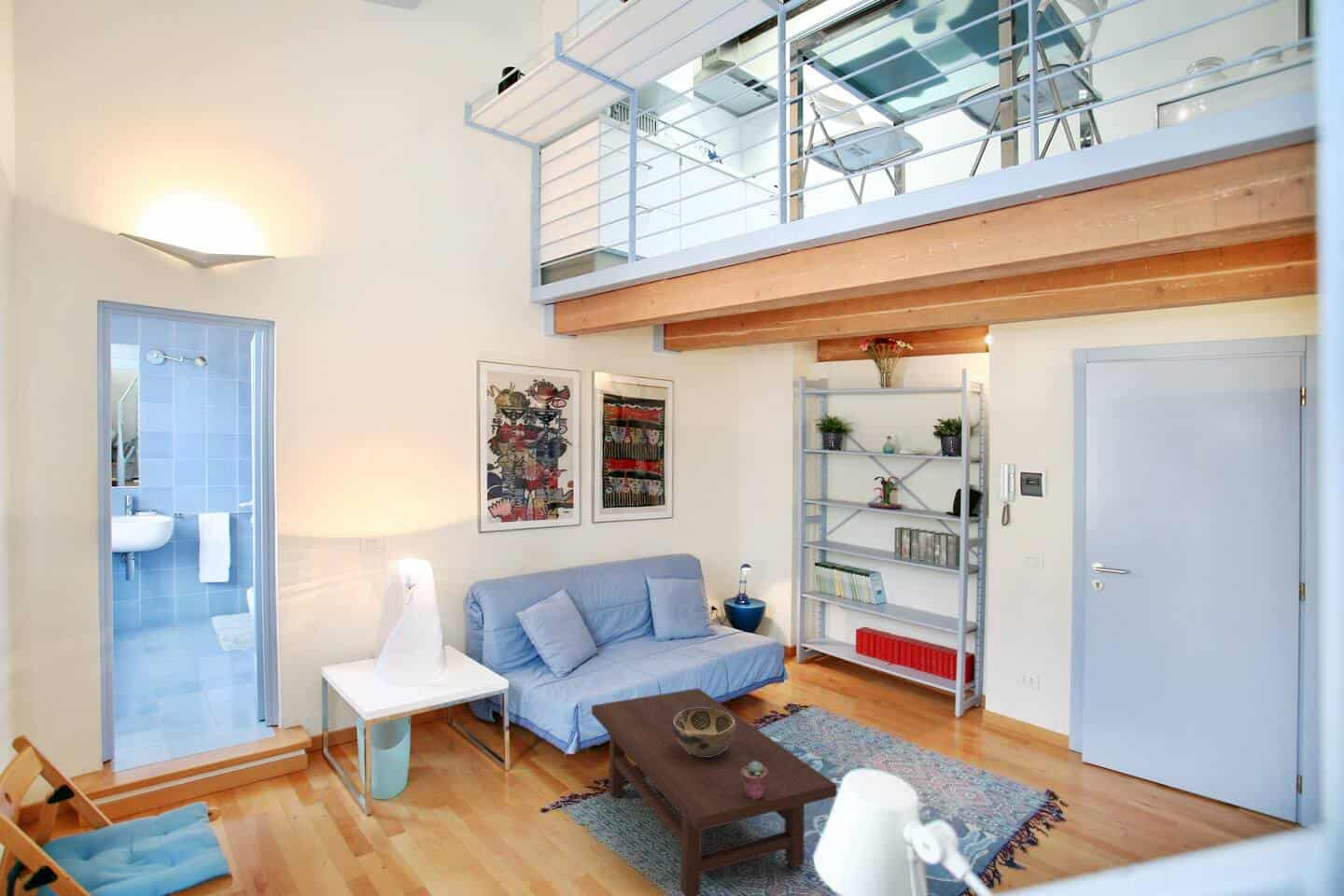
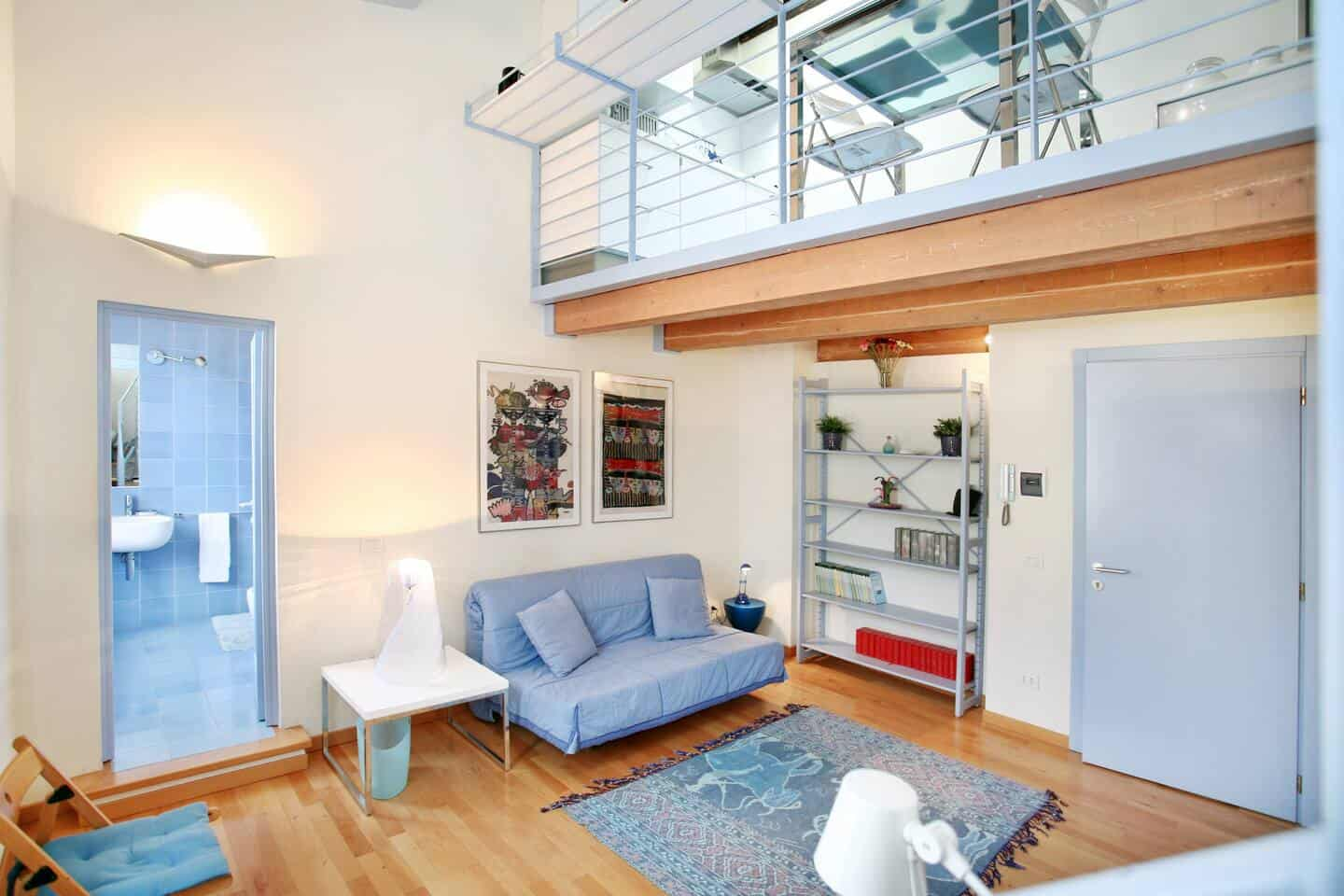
- coffee table (698, 782)
- decorative bowl (704, 735)
- potted succulent (754, 777)
